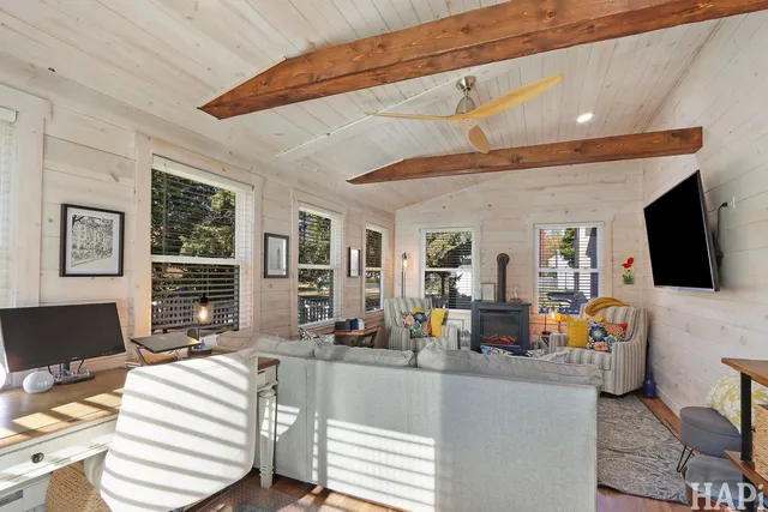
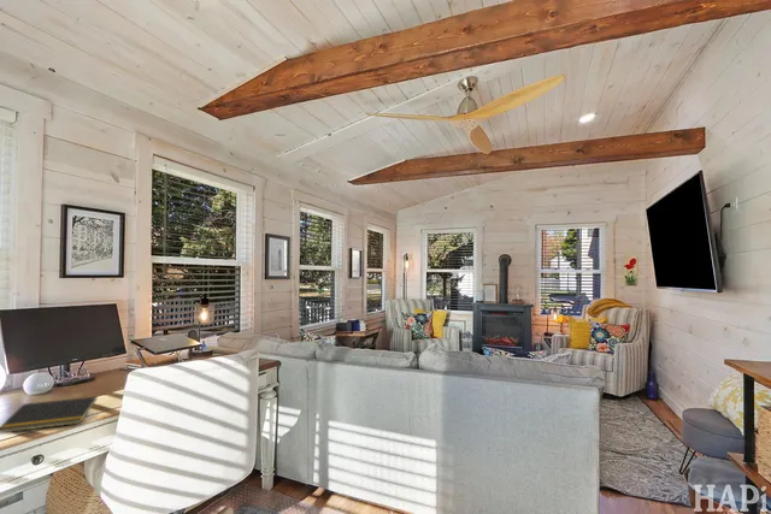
+ notepad (51, 413)
